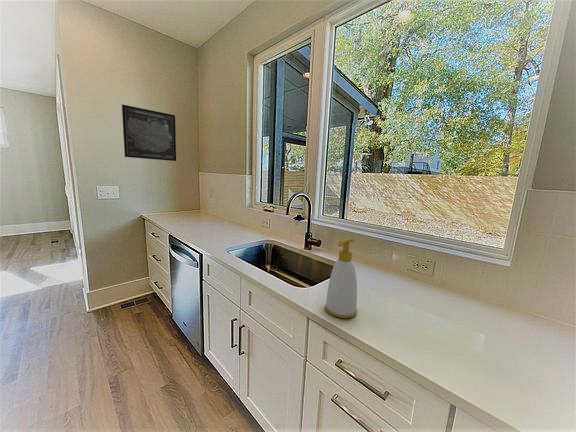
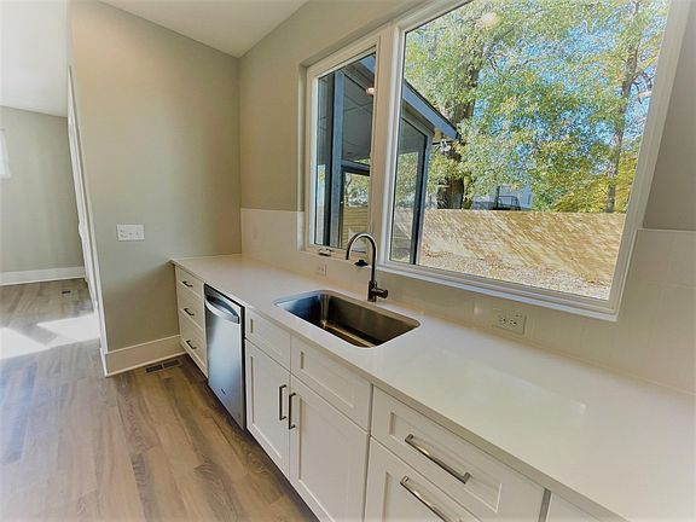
- soap bottle (343, 275)
- wall art (151, 135)
